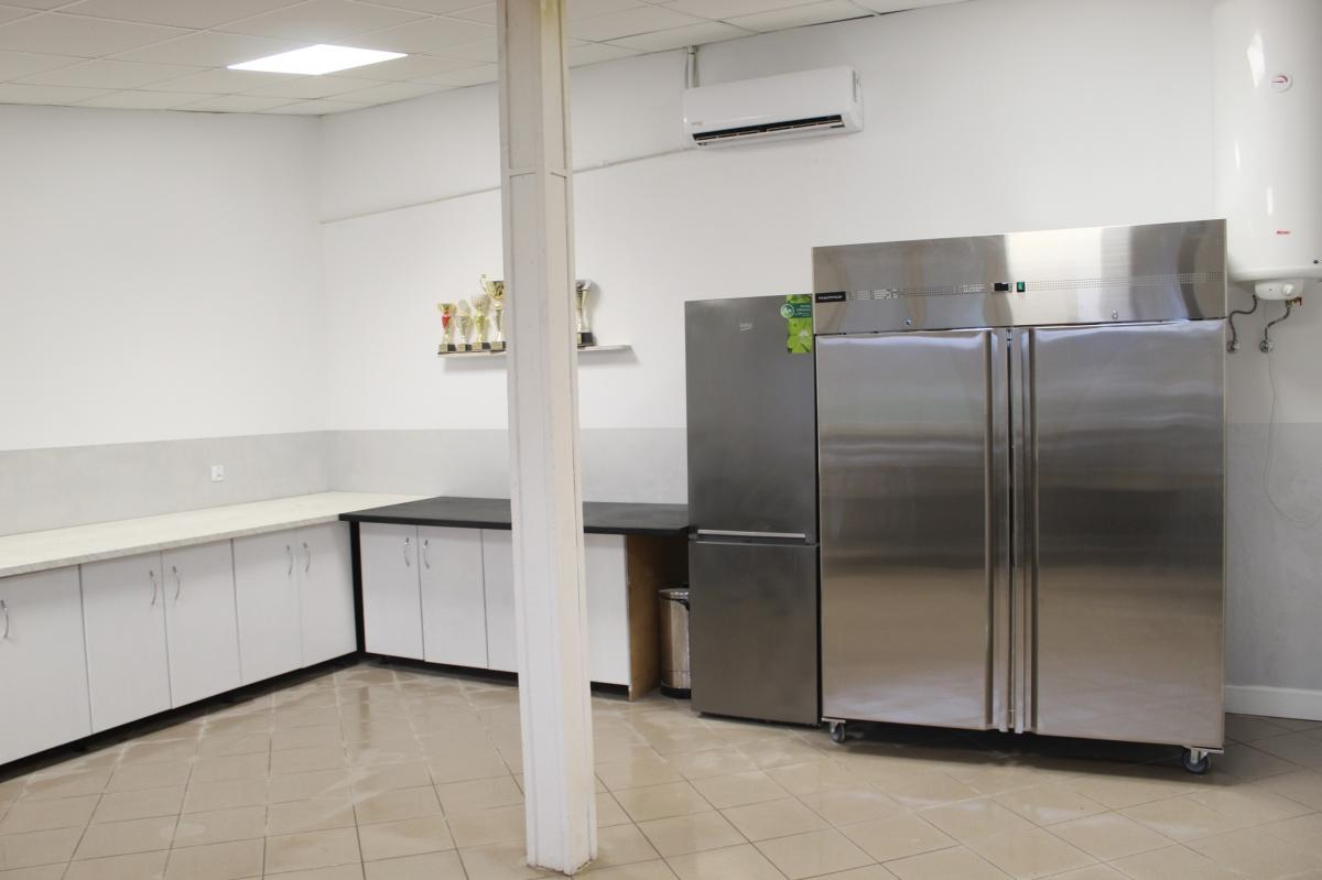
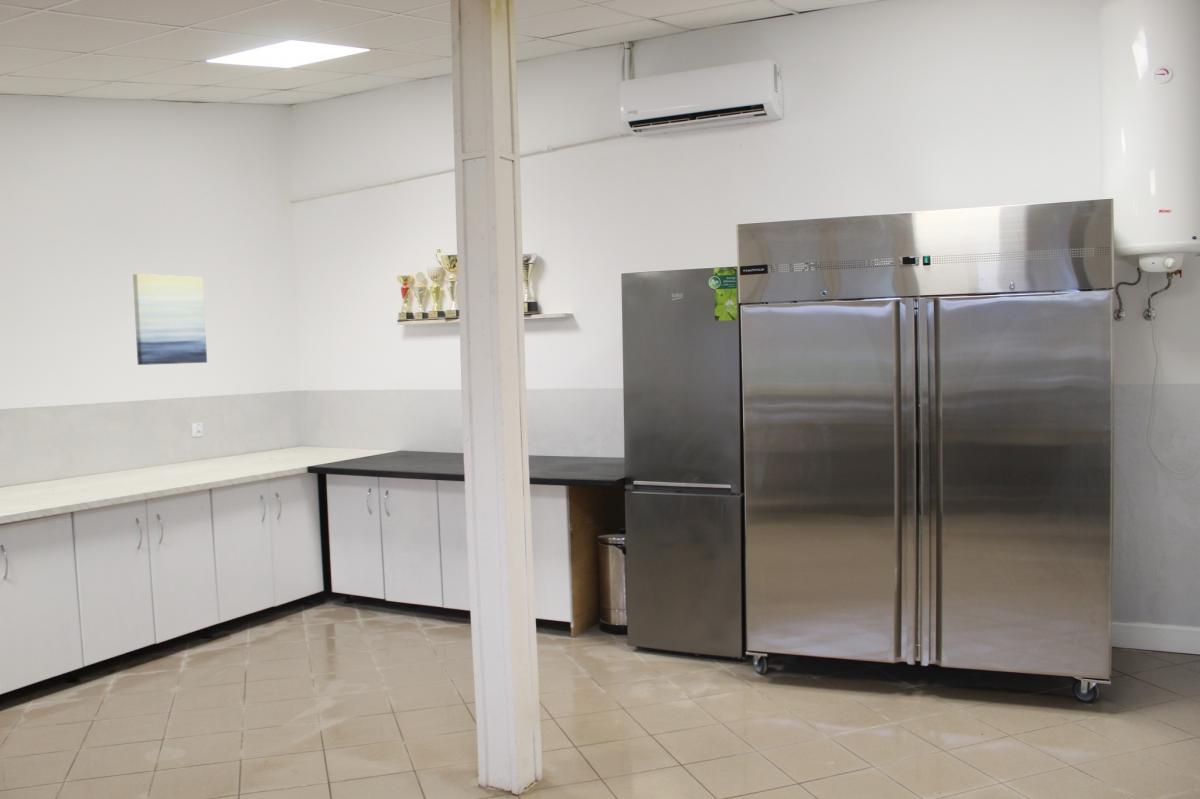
+ wall art (171, 319)
